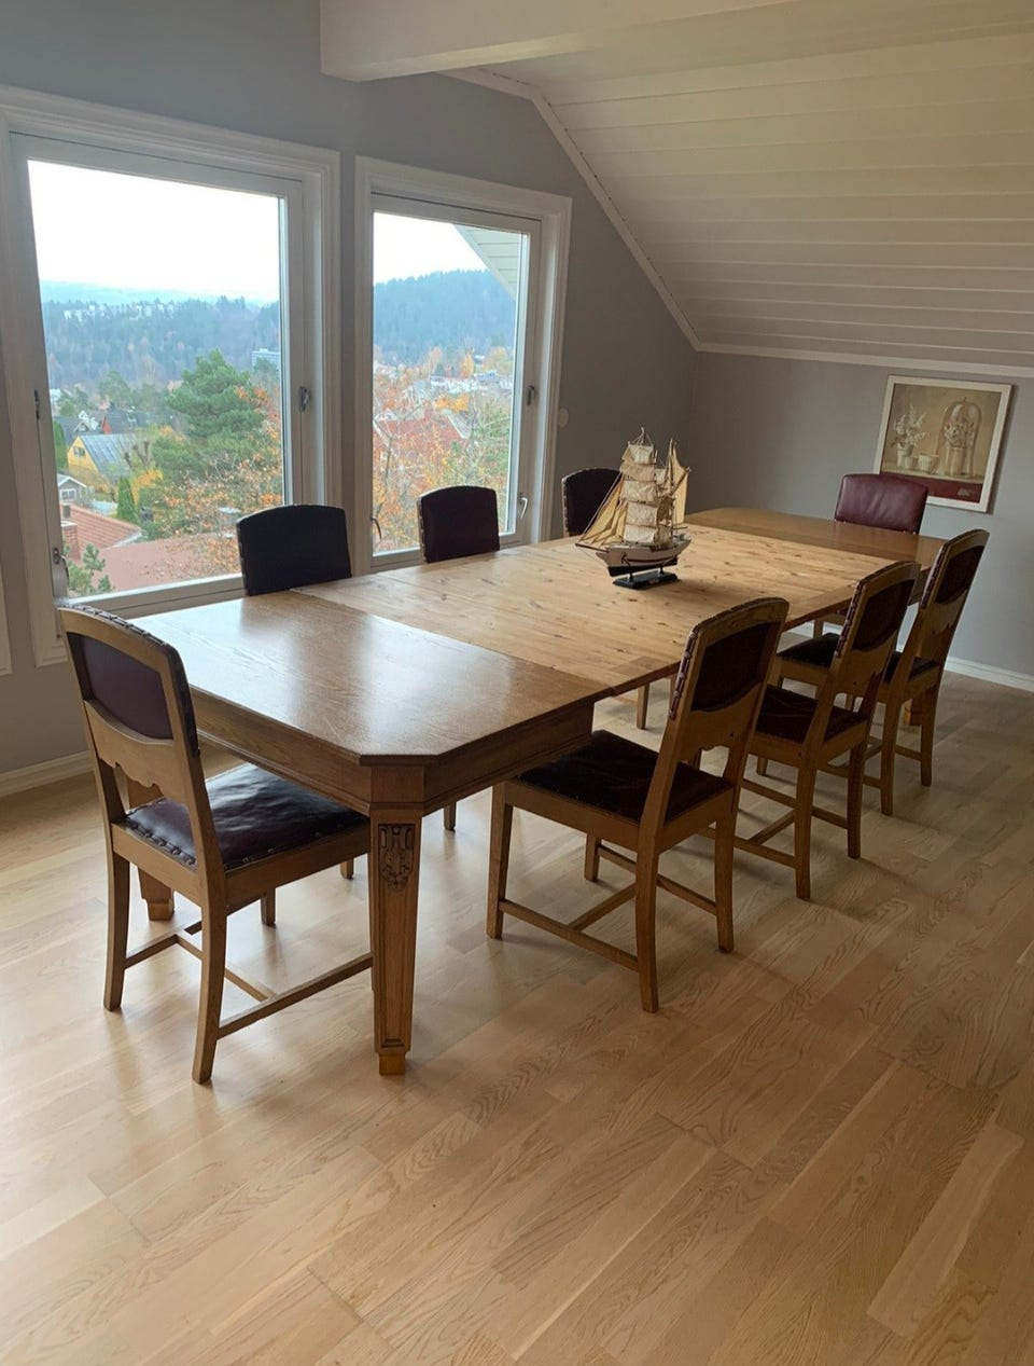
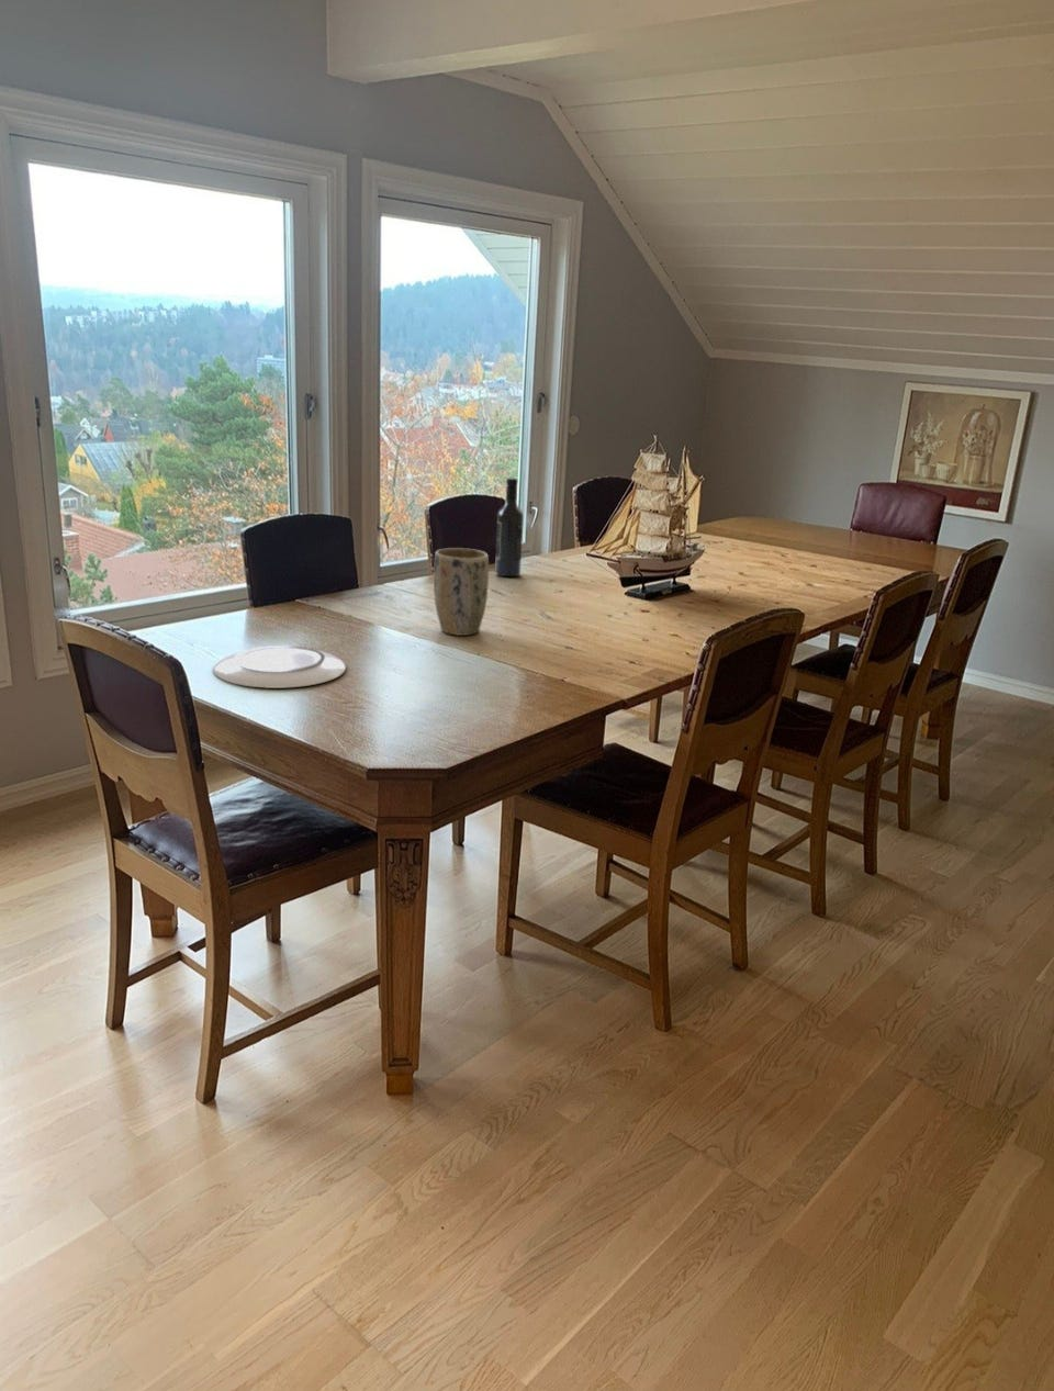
+ wine bottle (509, 527)
+ plant pot (461, 592)
+ plate (280, 662)
